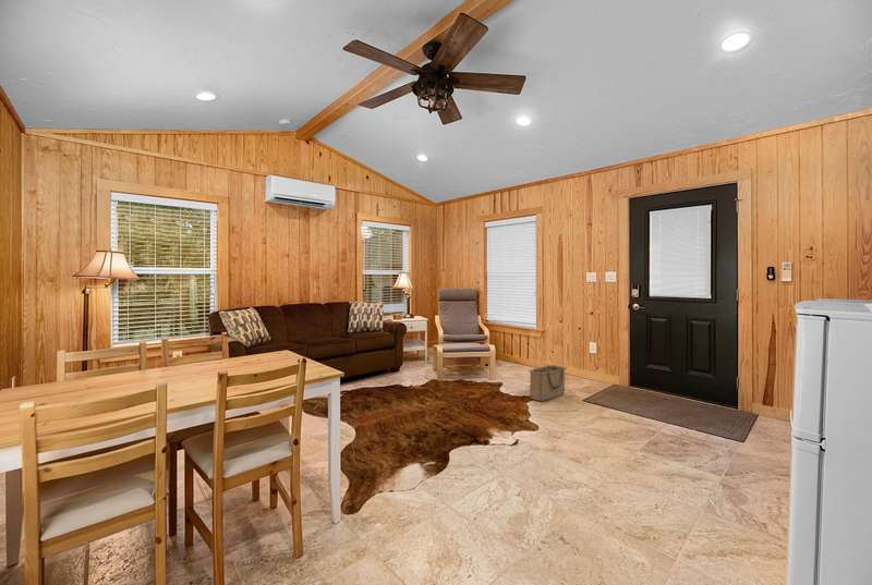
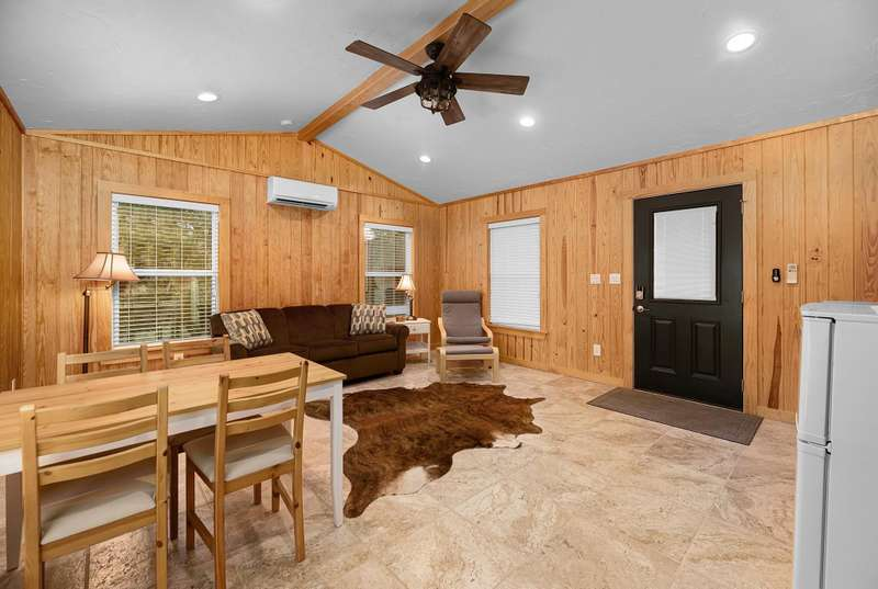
- basket (547, 382)
